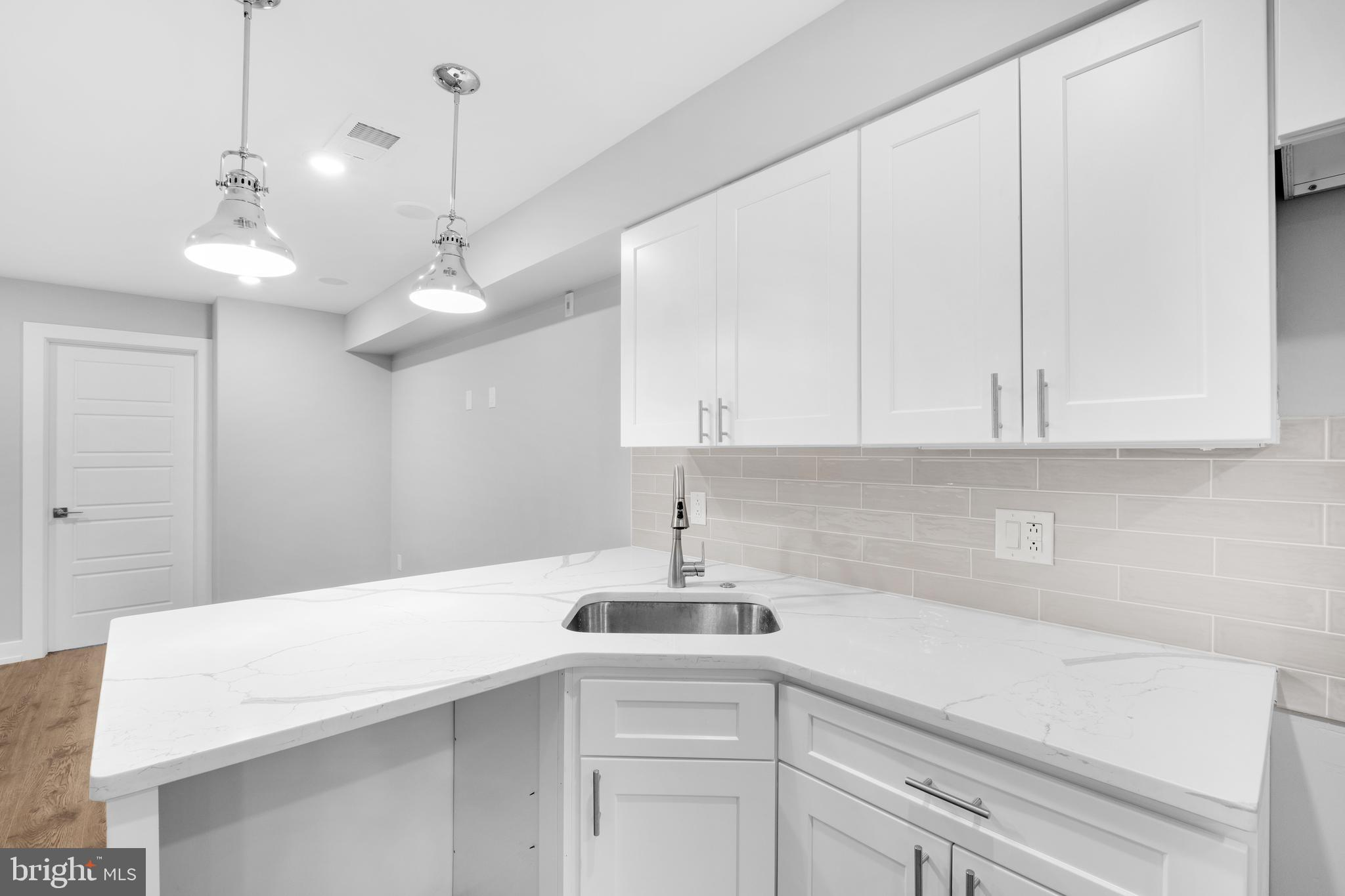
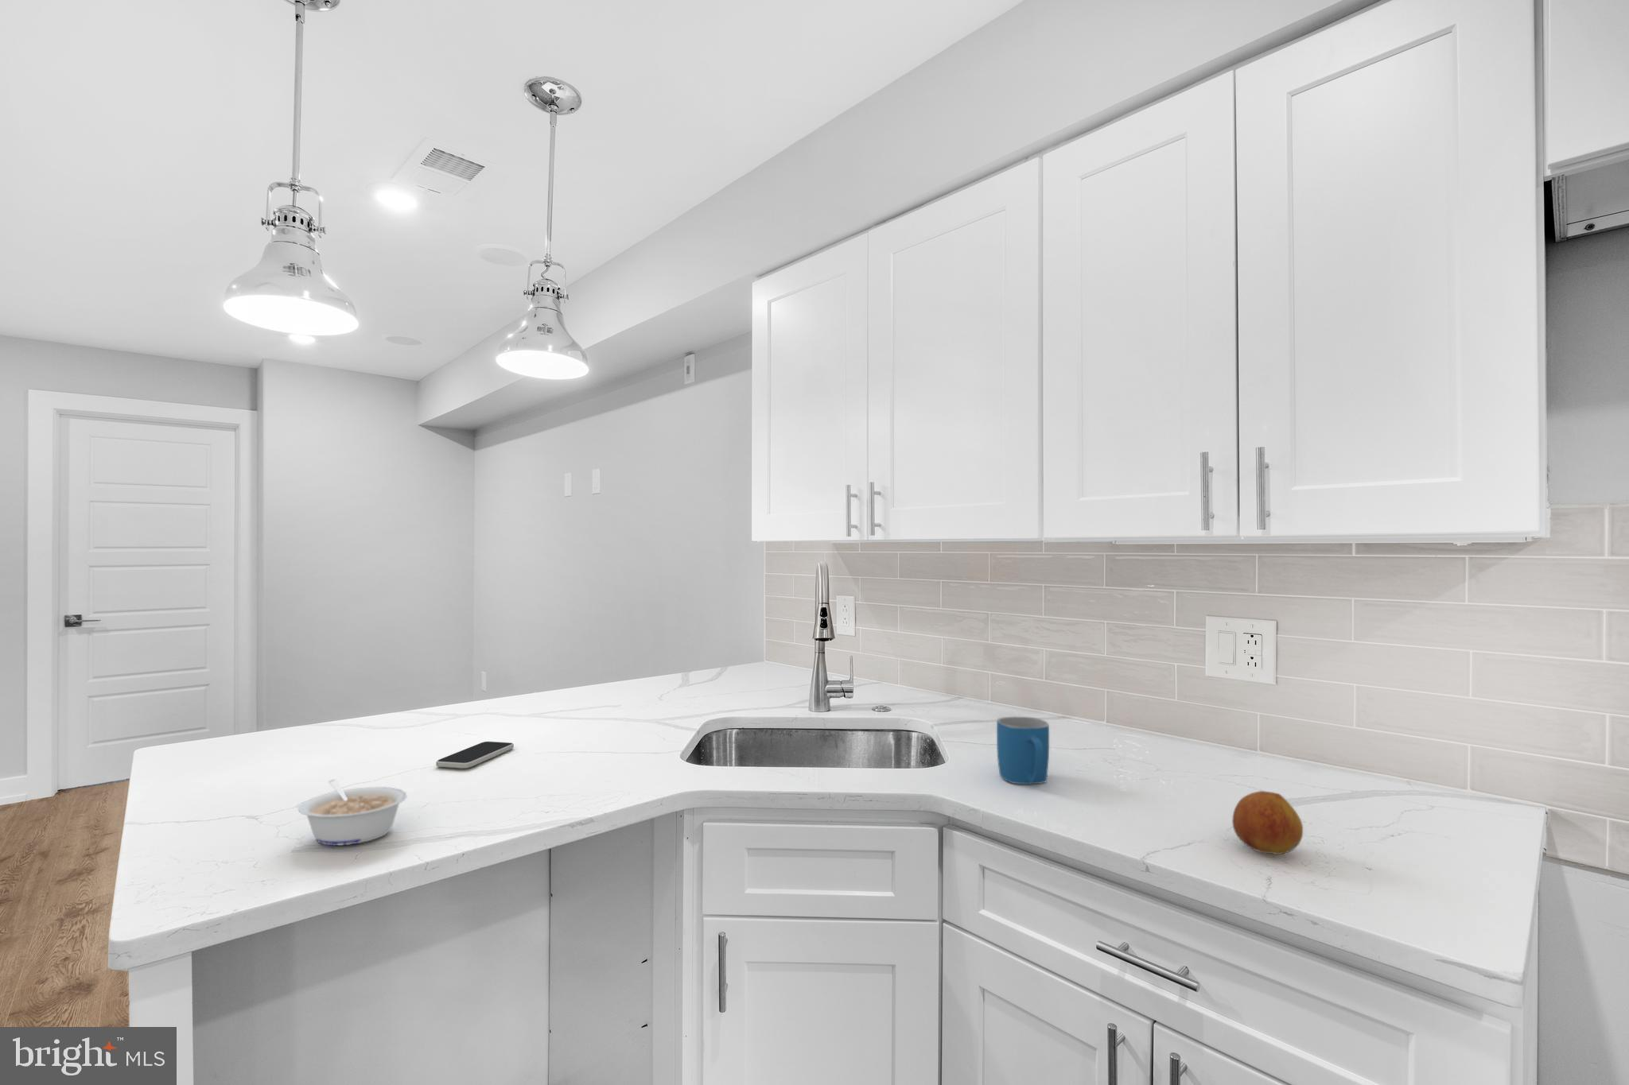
+ legume (350, 814)
+ smartphone (476, 753)
+ fruit (1267, 820)
+ mug (1026, 752)
